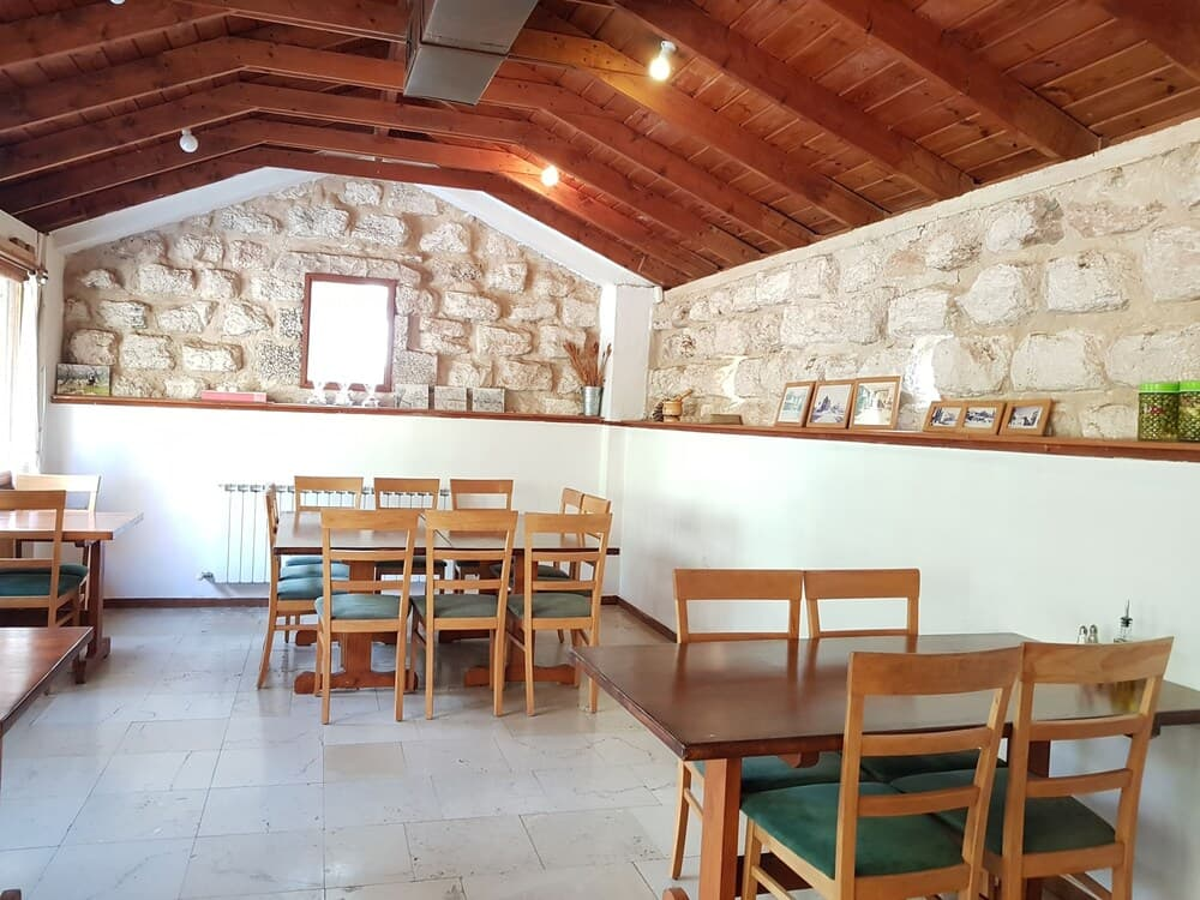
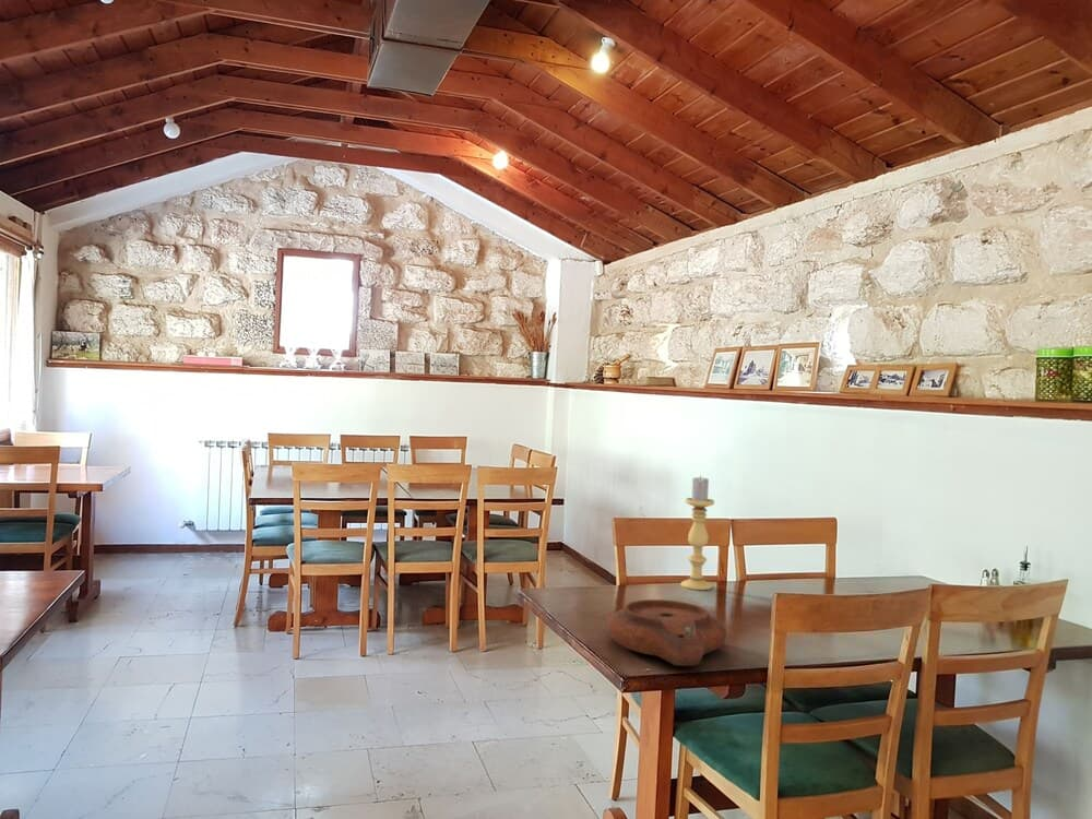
+ candle holder (698, 531)
+ plate (663, 630)
